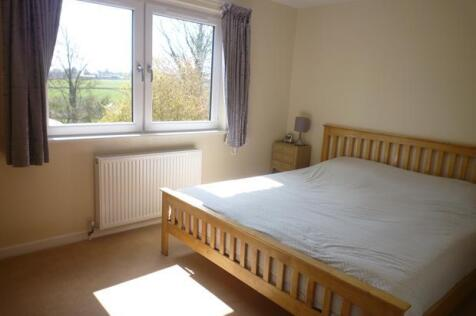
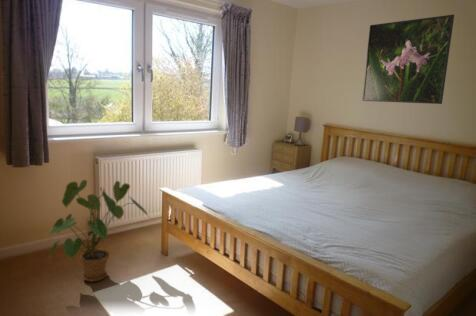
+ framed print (403, 62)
+ house plant (98, 227)
